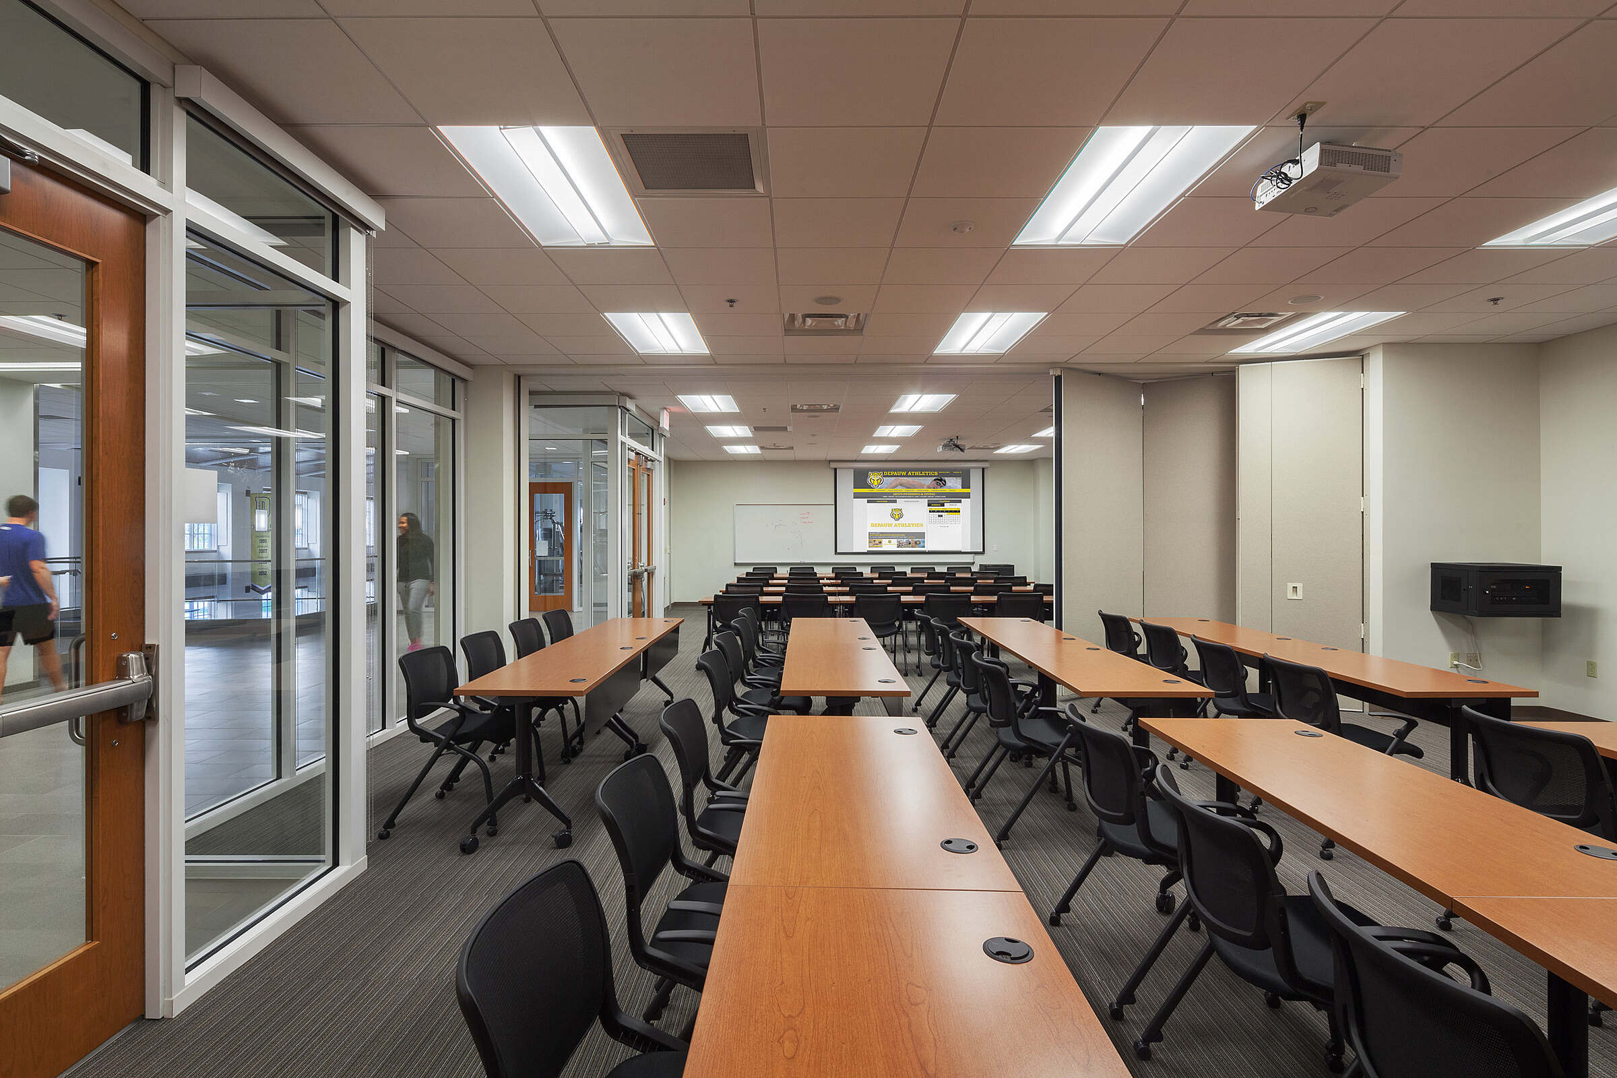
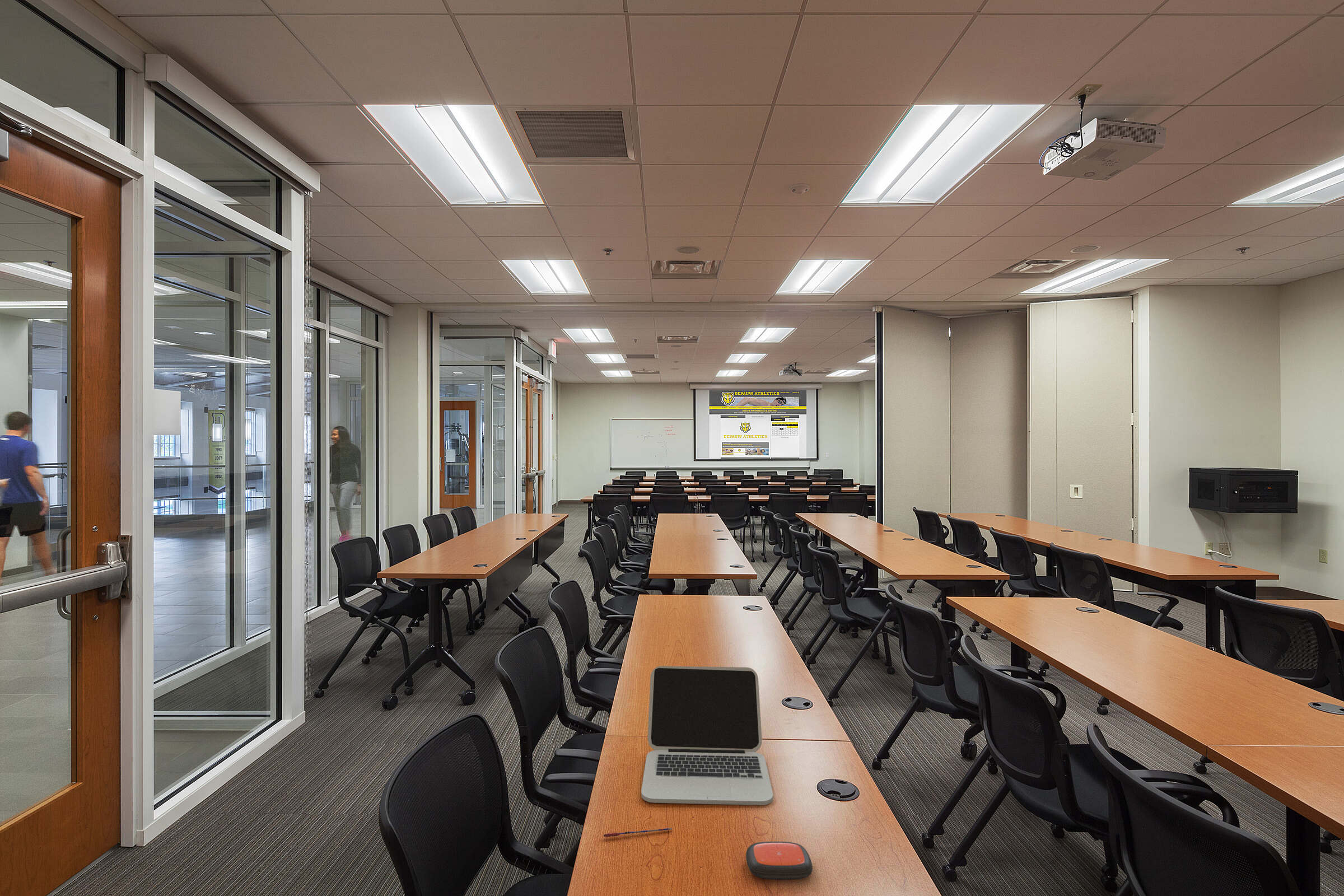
+ remote control (778, 860)
+ pen (638, 832)
+ laptop (705, 727)
